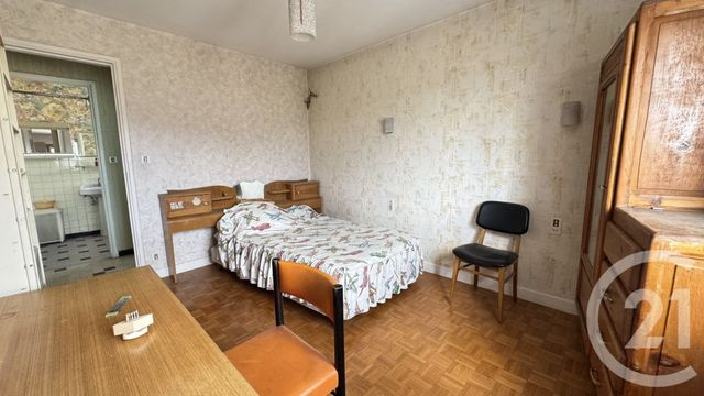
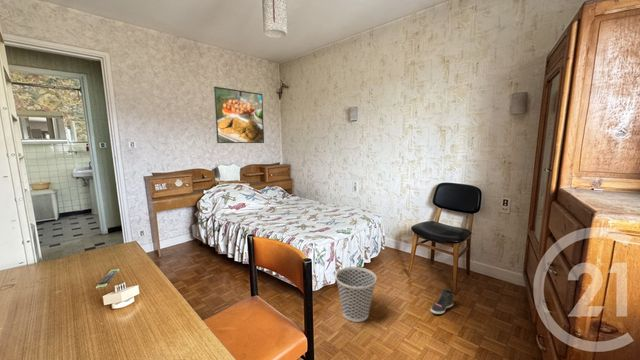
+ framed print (240, 117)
+ sneaker (441, 300)
+ wastebasket (355, 294)
